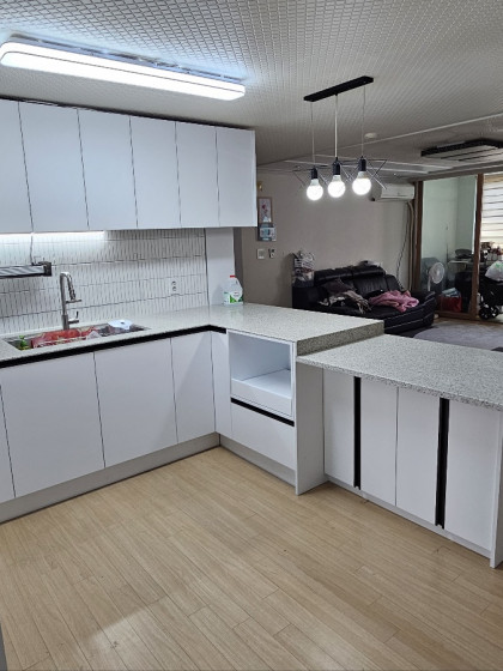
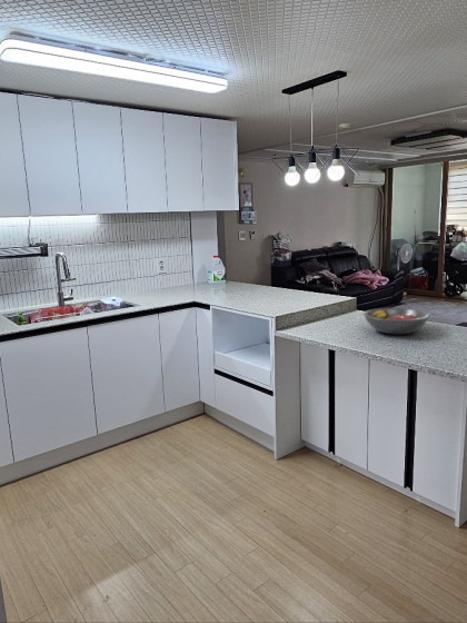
+ fruit bowl (395, 319)
